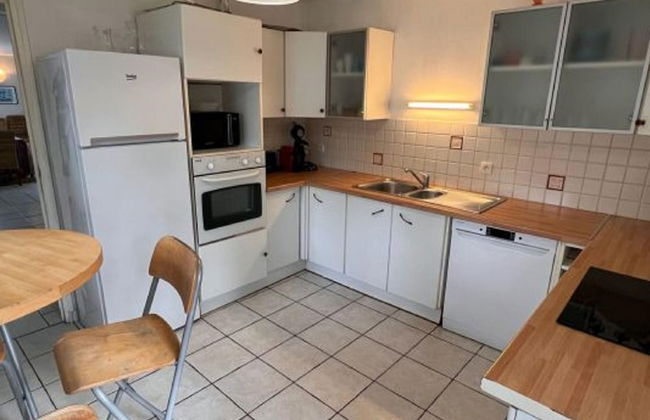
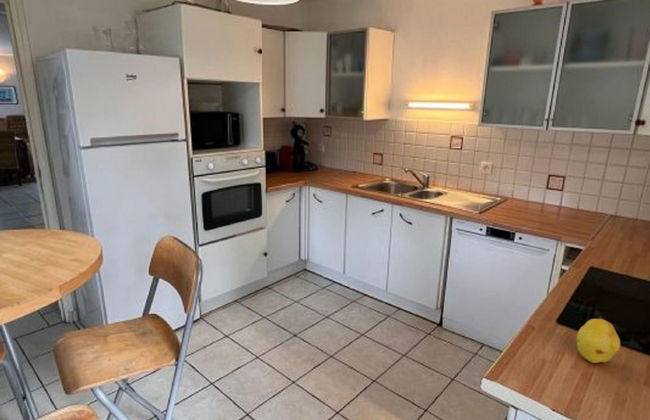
+ fruit (597, 339)
